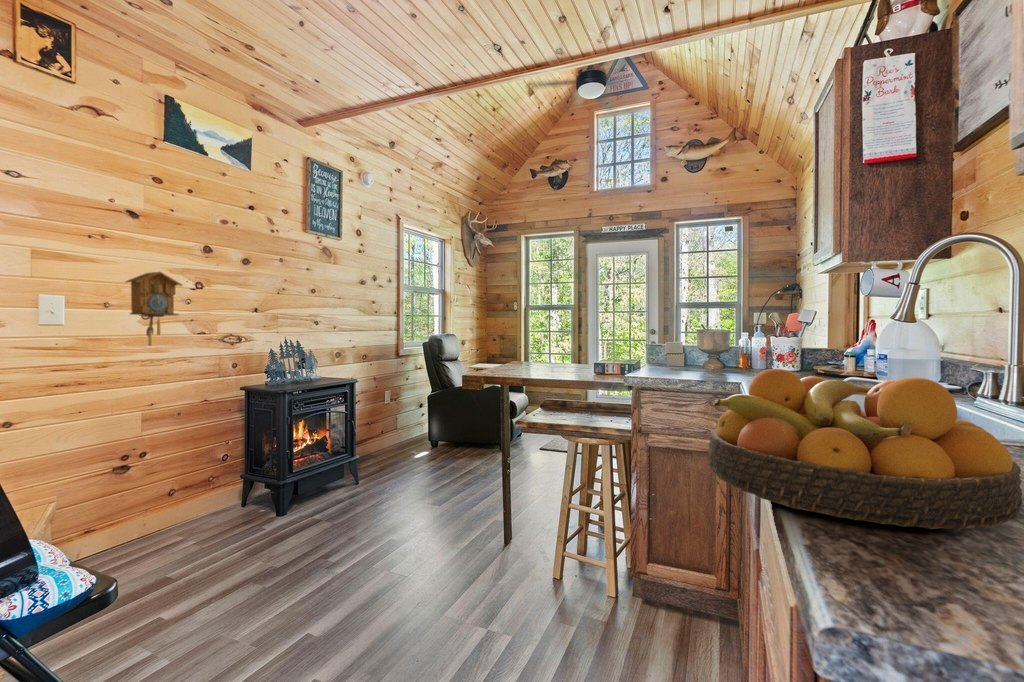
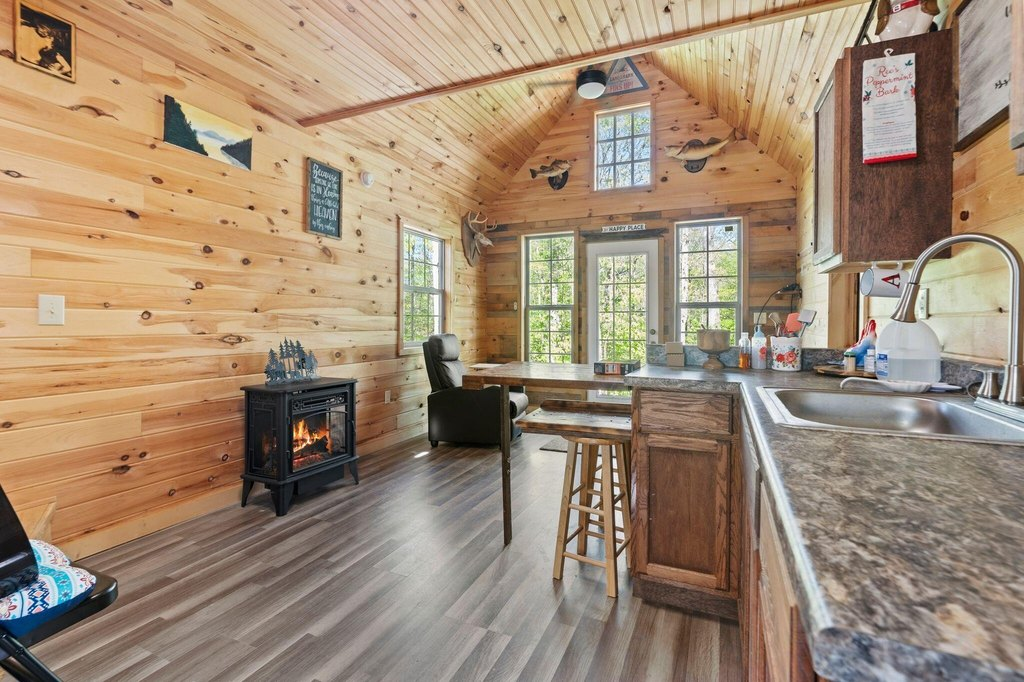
- fruit bowl (843, 426)
- cuckoo clock (154, 308)
